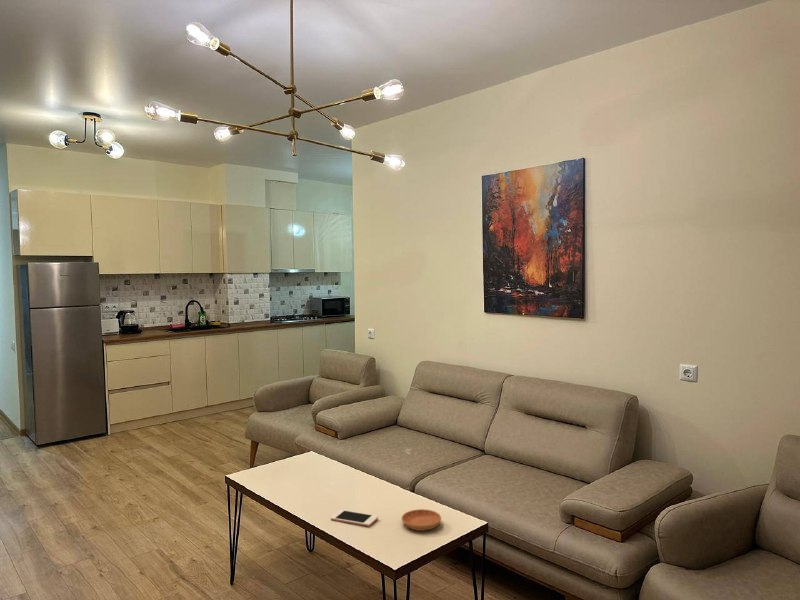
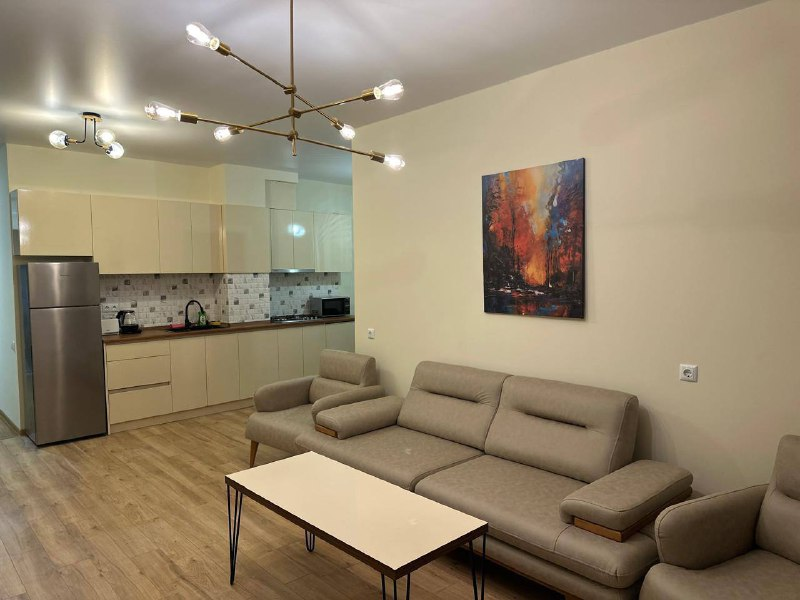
- saucer (421, 520)
- cell phone (354, 517)
